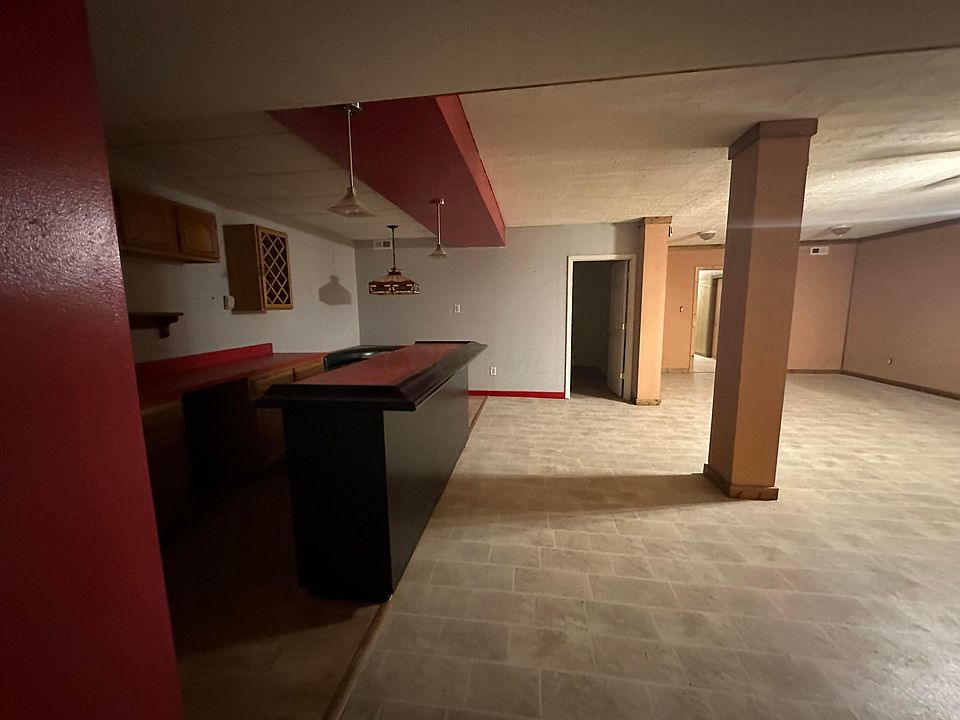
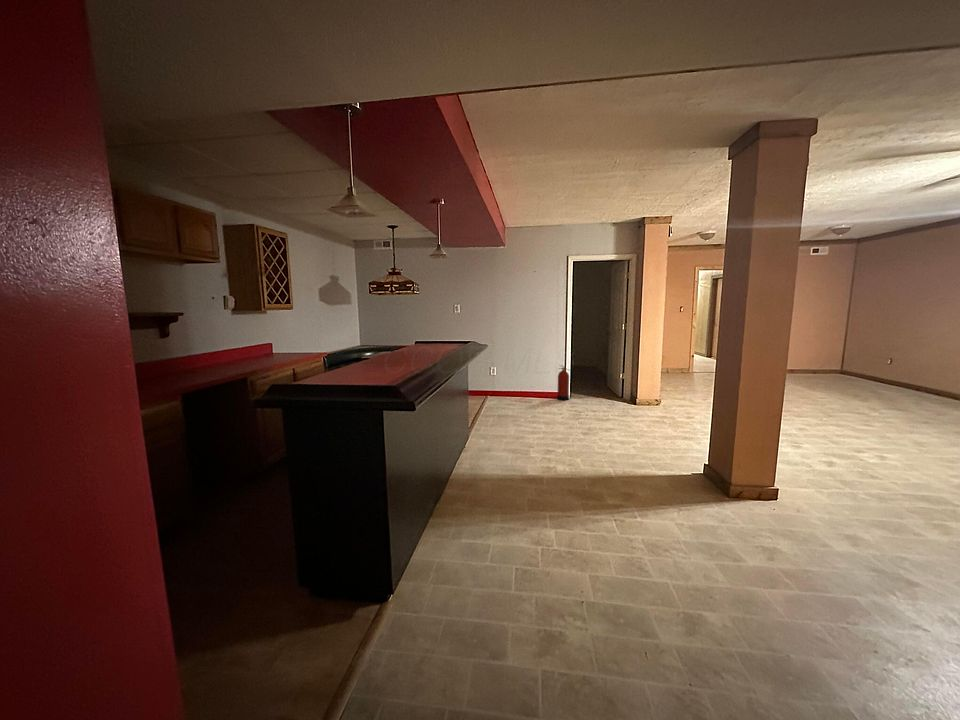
+ fire extinguisher (565, 382)
